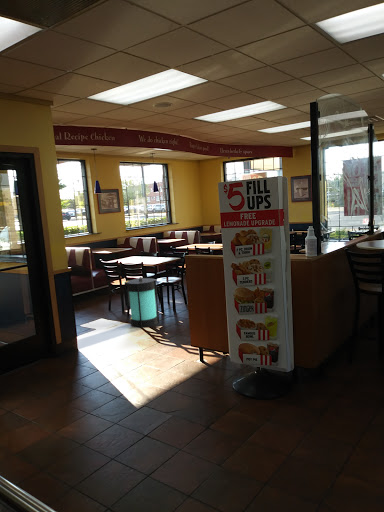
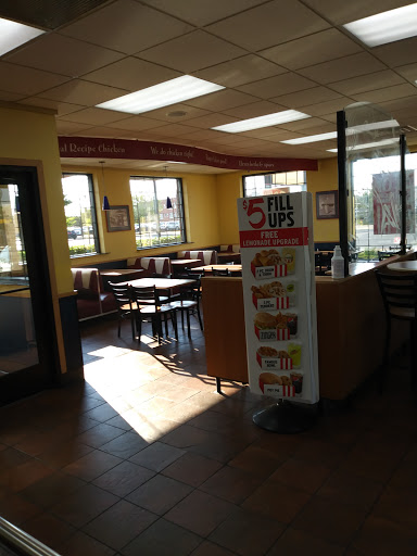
- lantern (142, 300)
